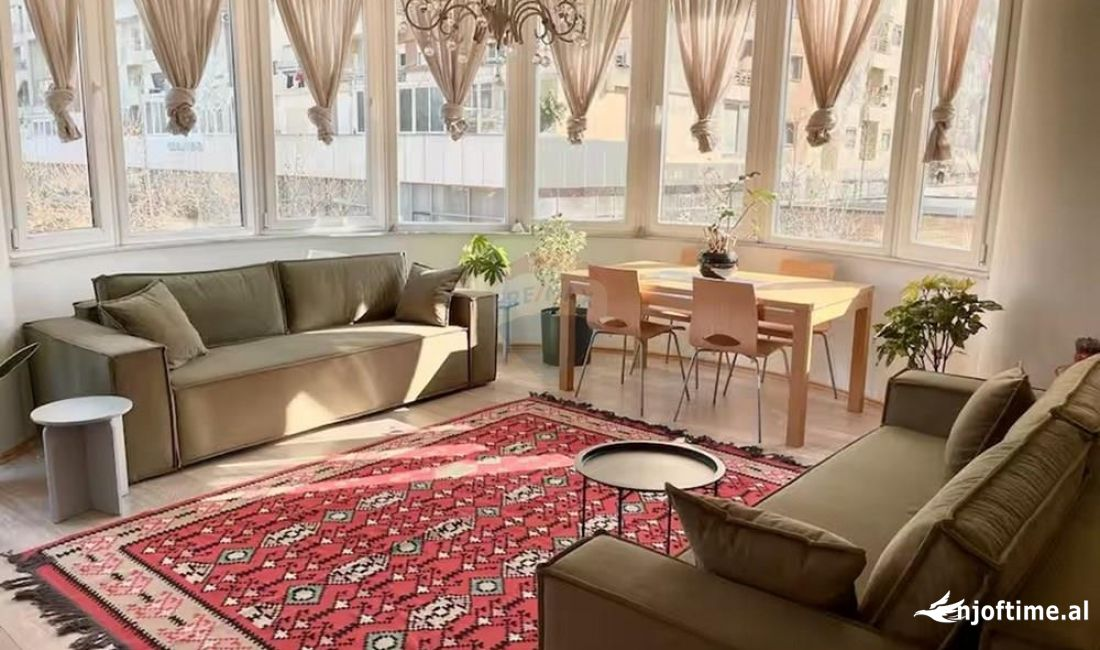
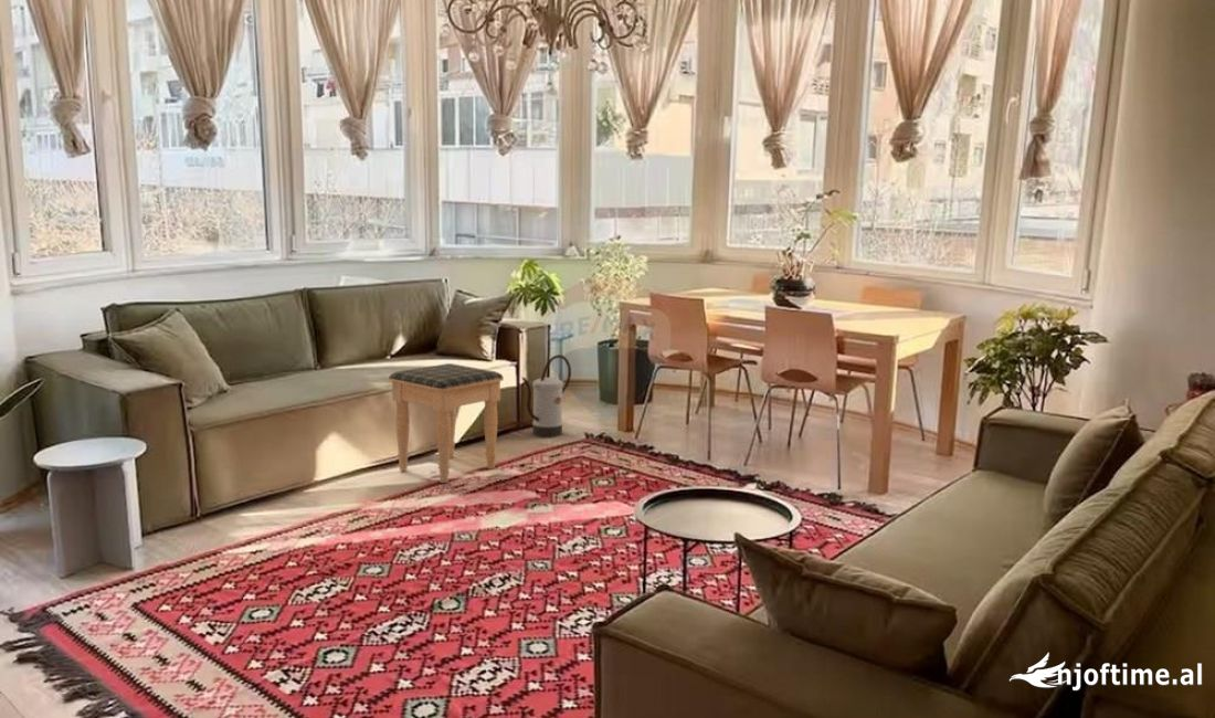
+ footstool (446, 420)
+ watering can (547, 395)
